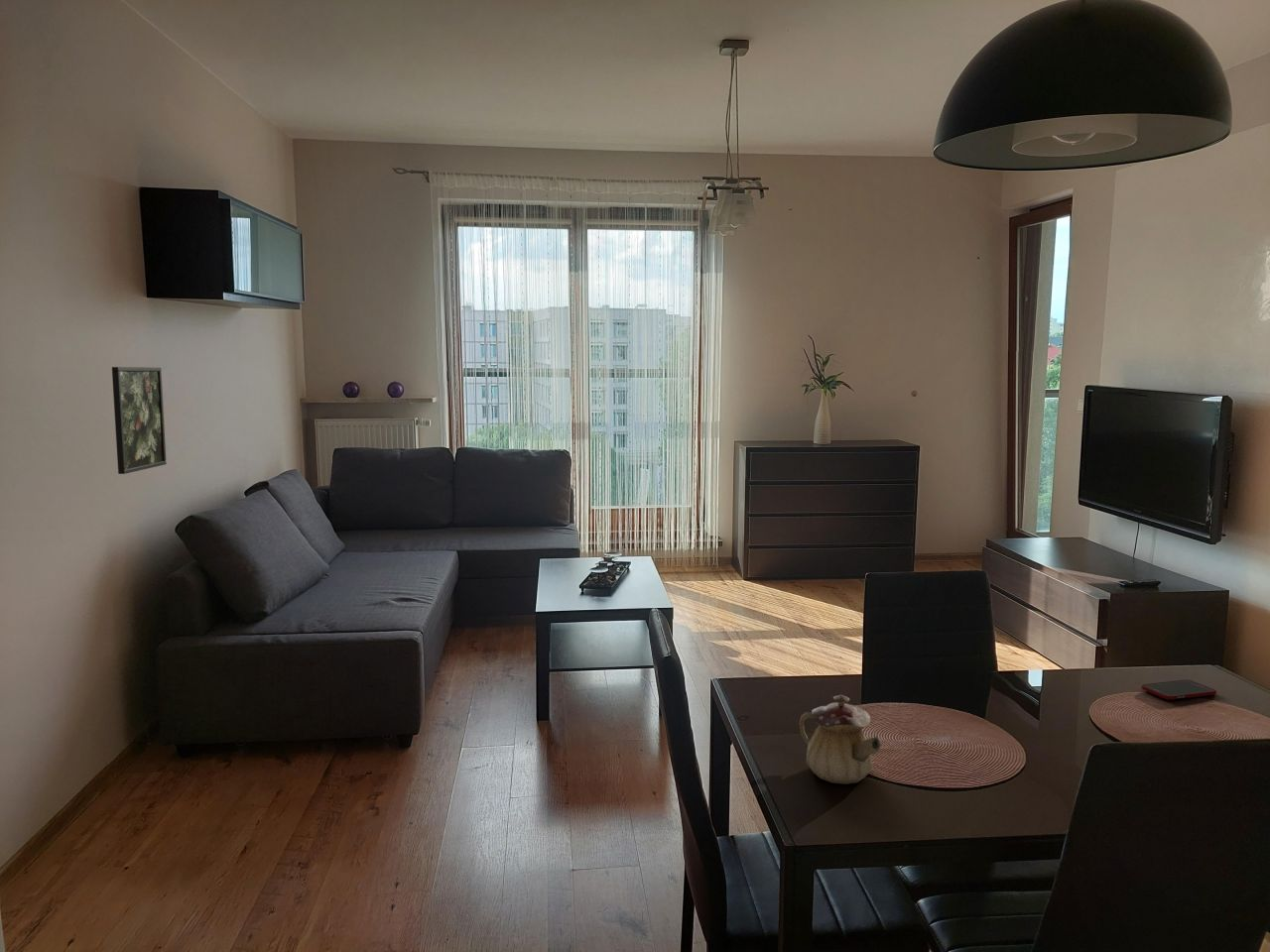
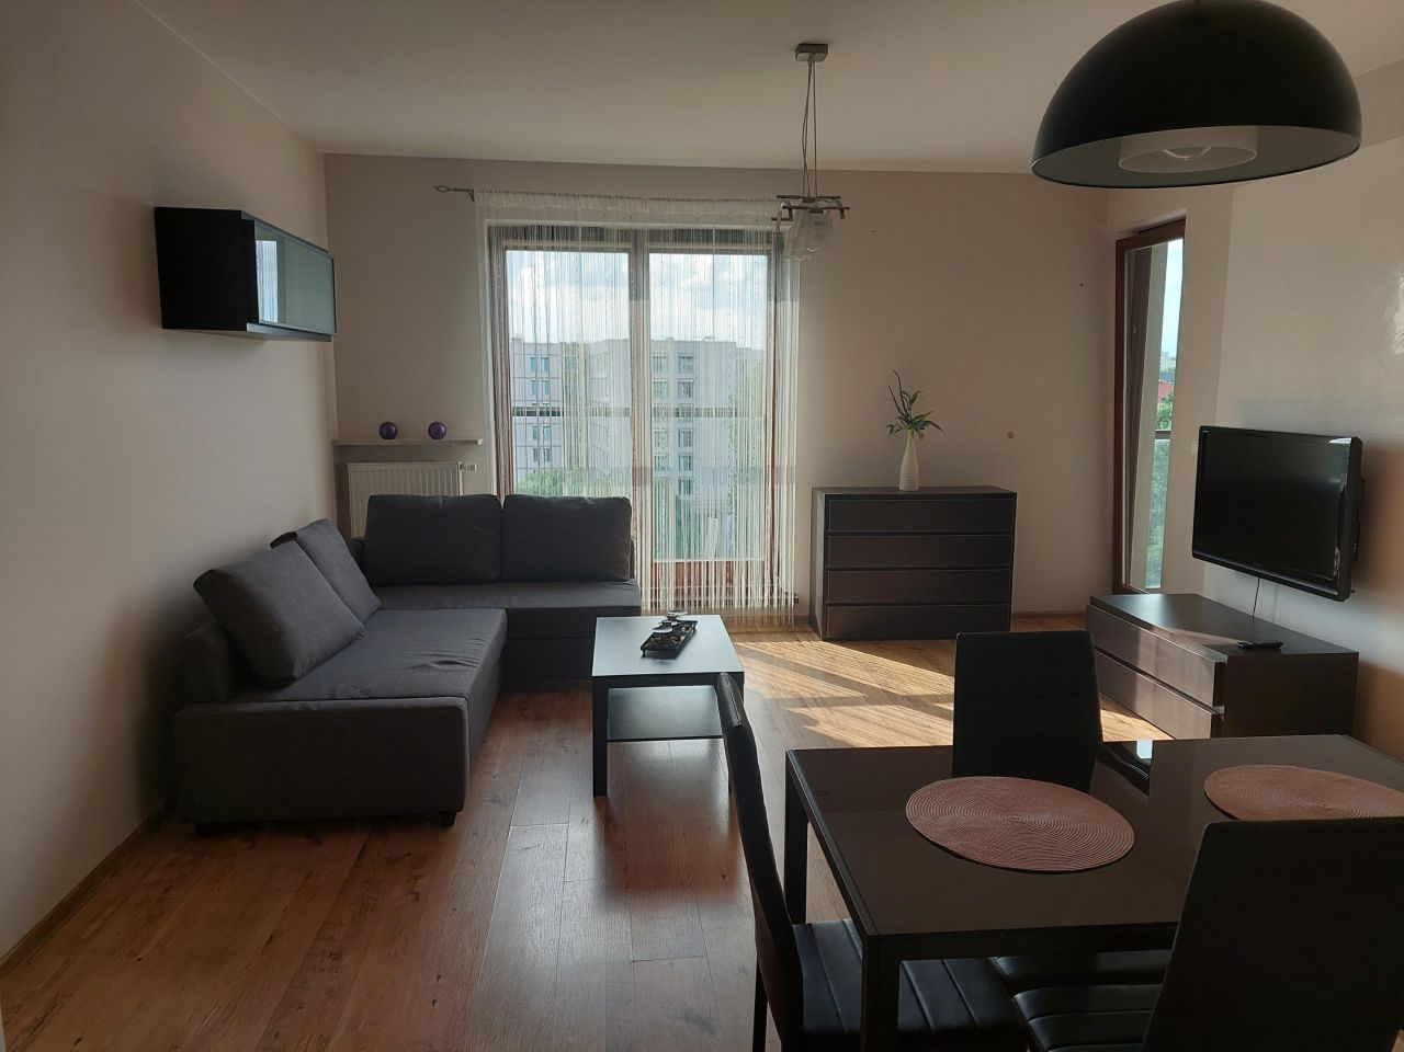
- cell phone (1178, 689)
- teapot (836, 732)
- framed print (140, 418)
